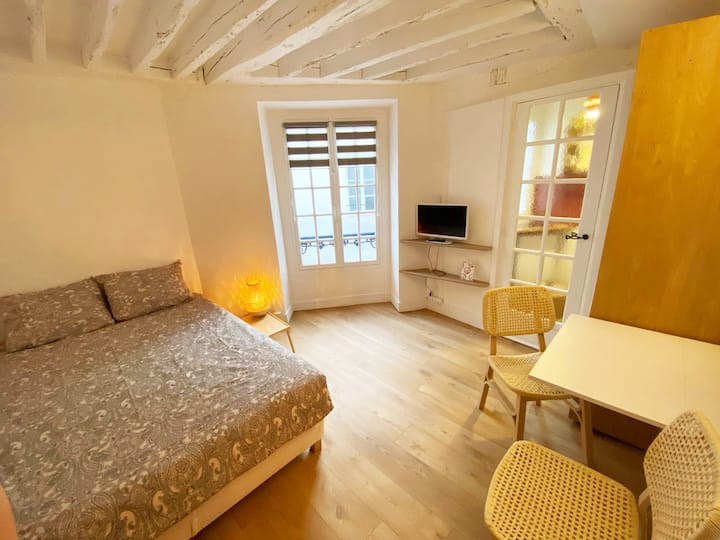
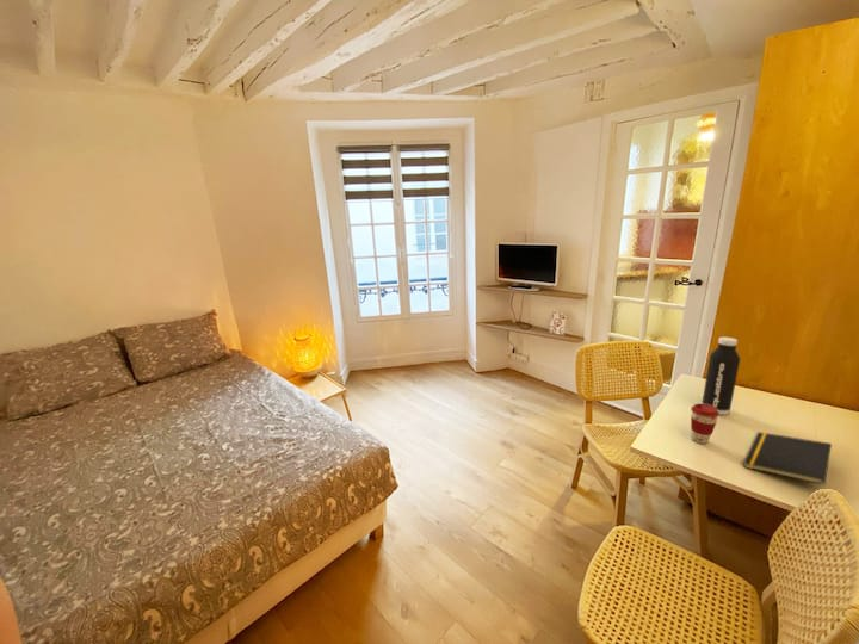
+ coffee cup (702, 423)
+ notepad (786, 454)
+ water bottle (721, 374)
